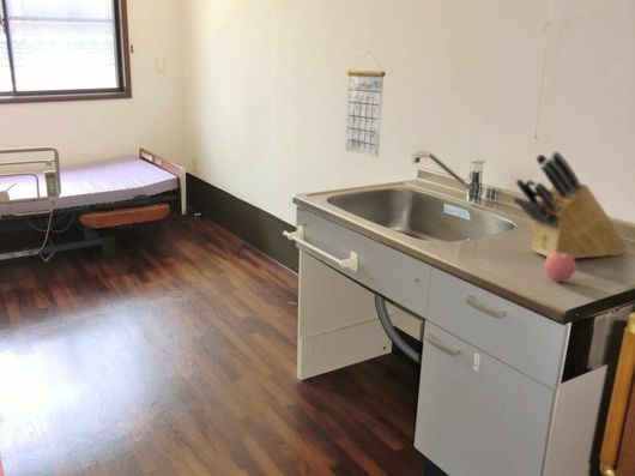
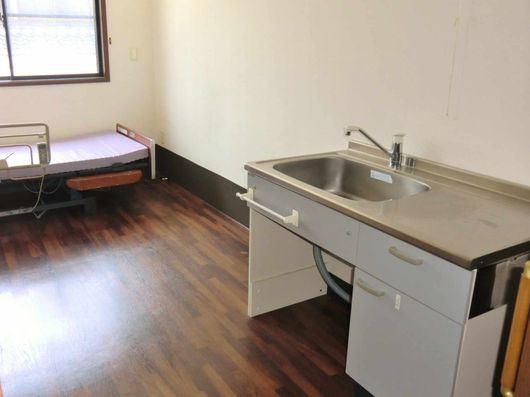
- calendar (363, 103)
- knife block (573, 203)
- apple (560, 265)
